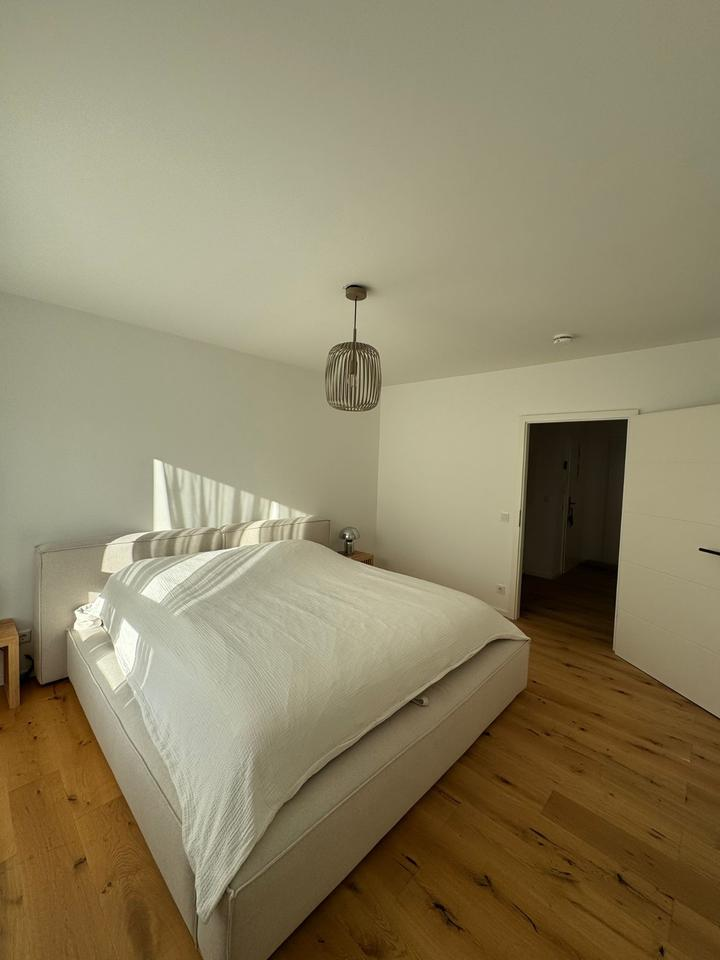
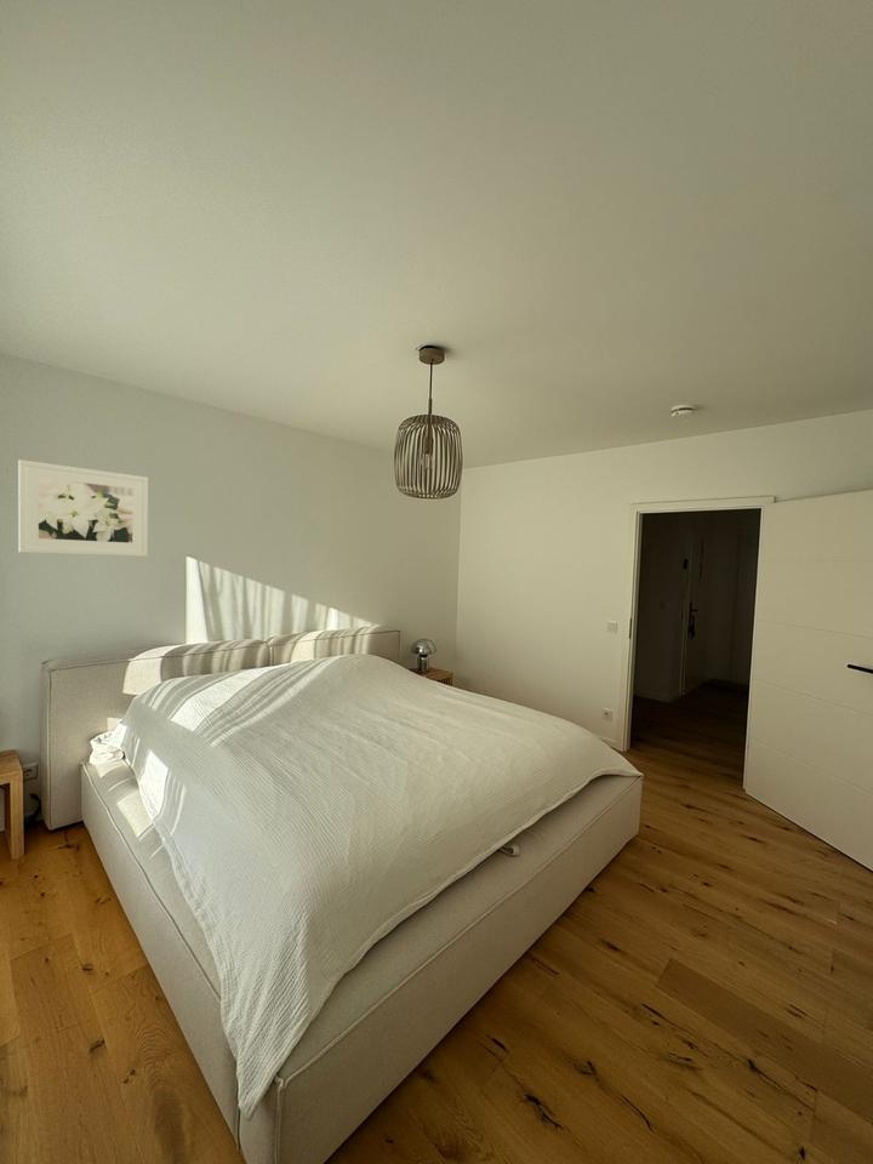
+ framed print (87, 512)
